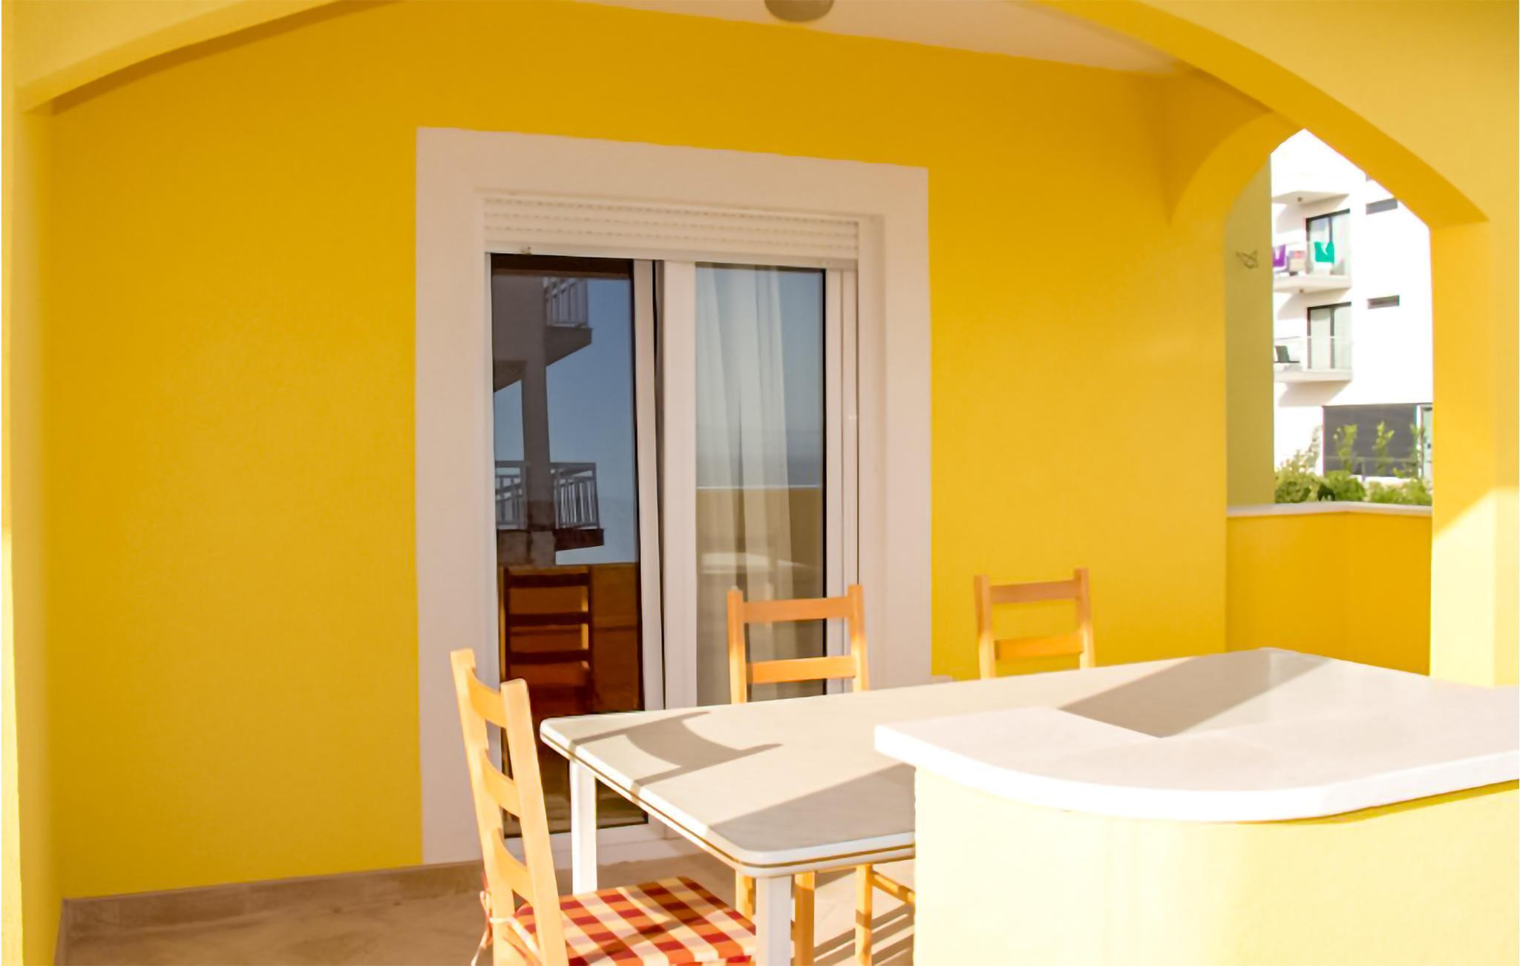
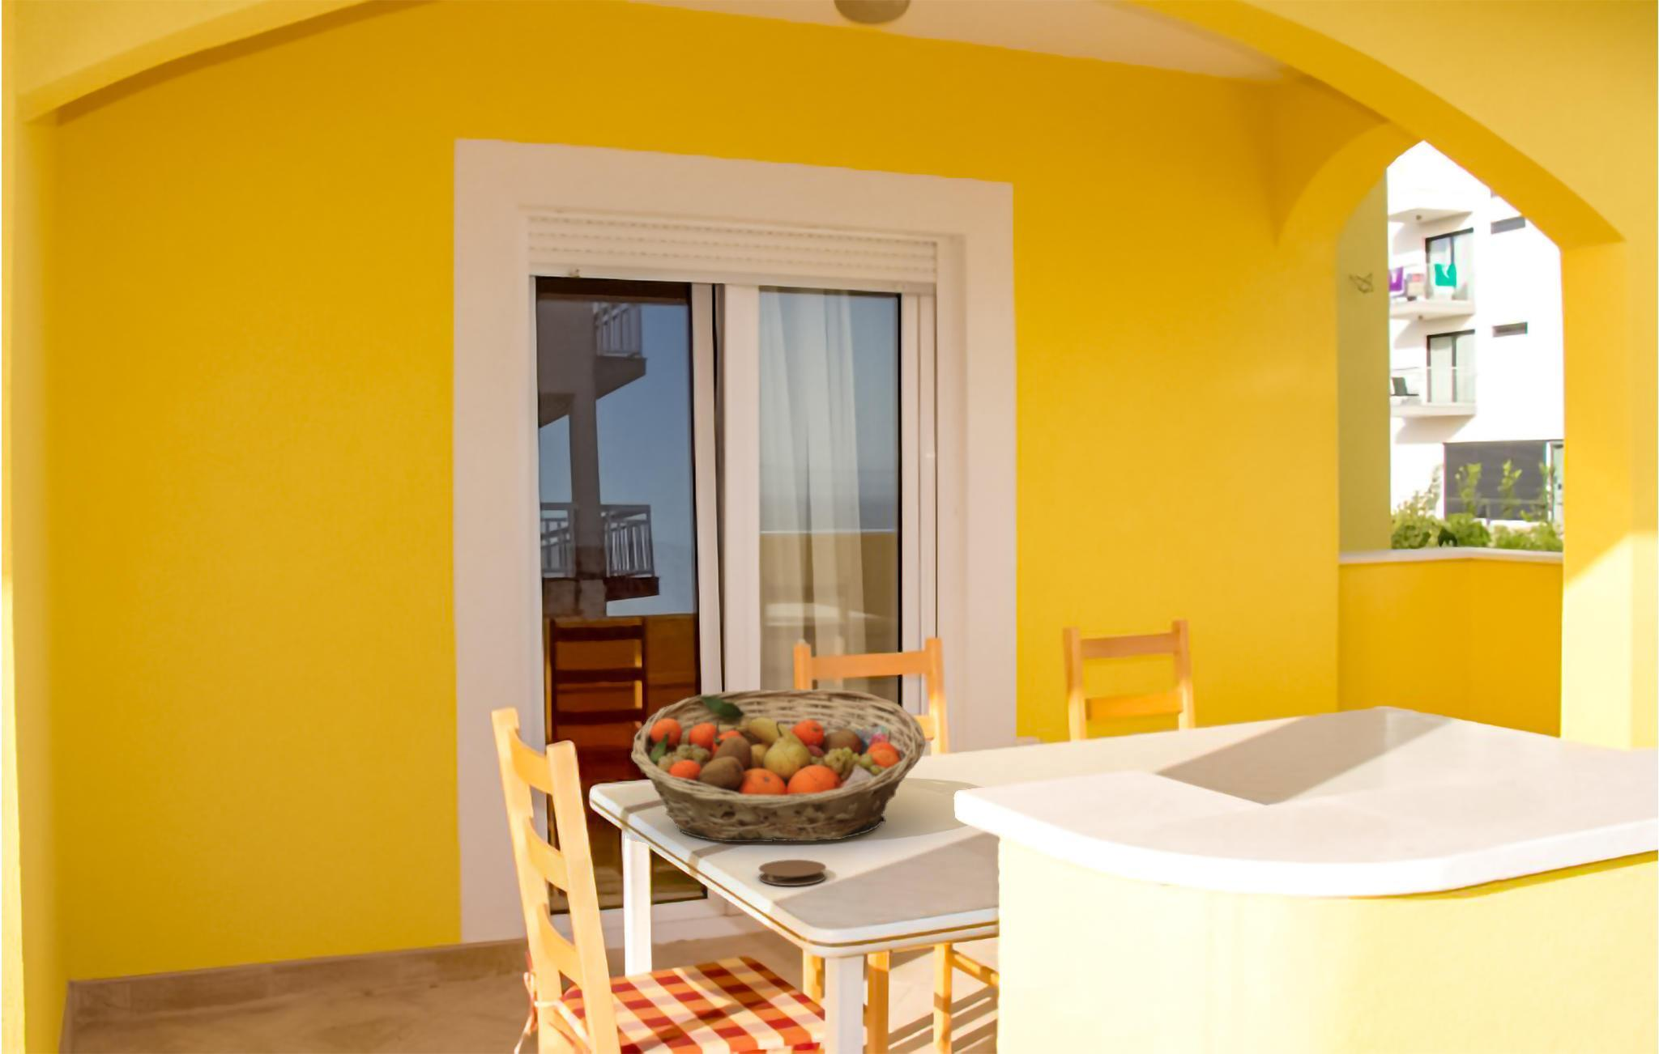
+ fruit basket (779, 761)
+ coaster (792, 871)
